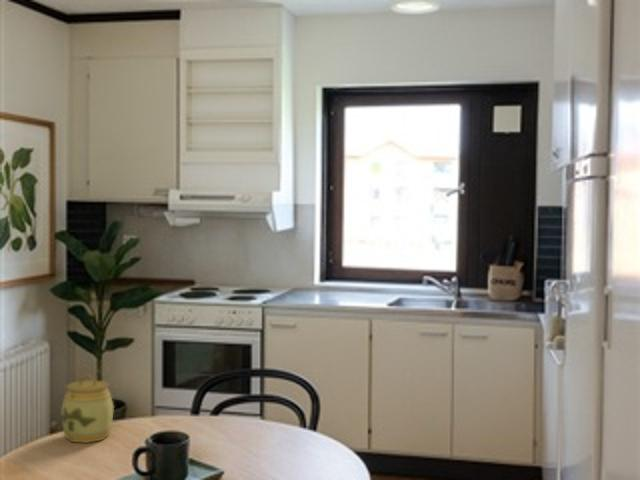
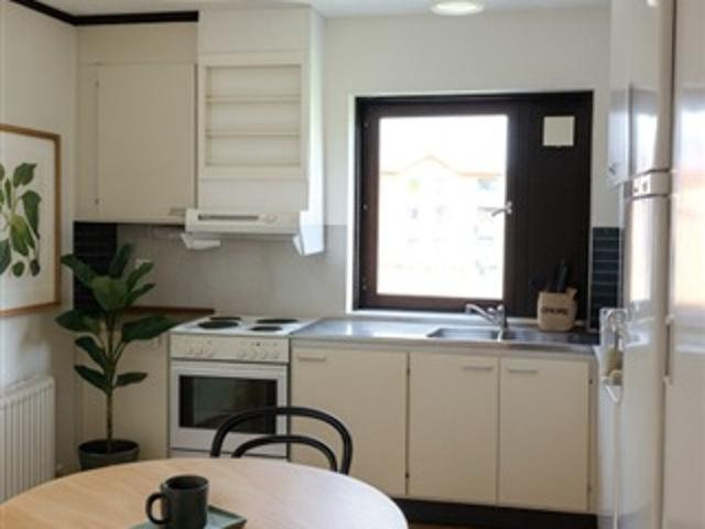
- jar (87, 405)
